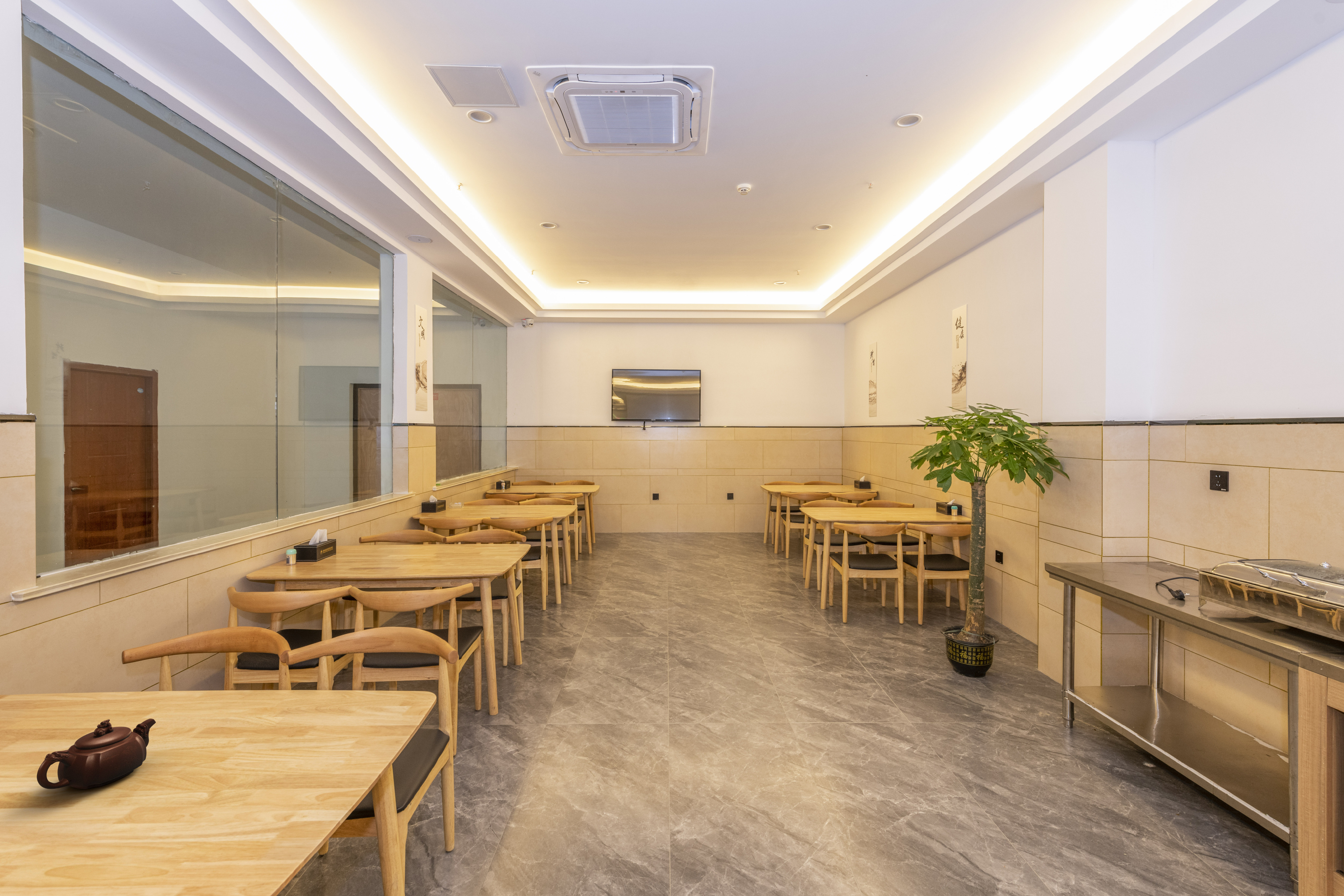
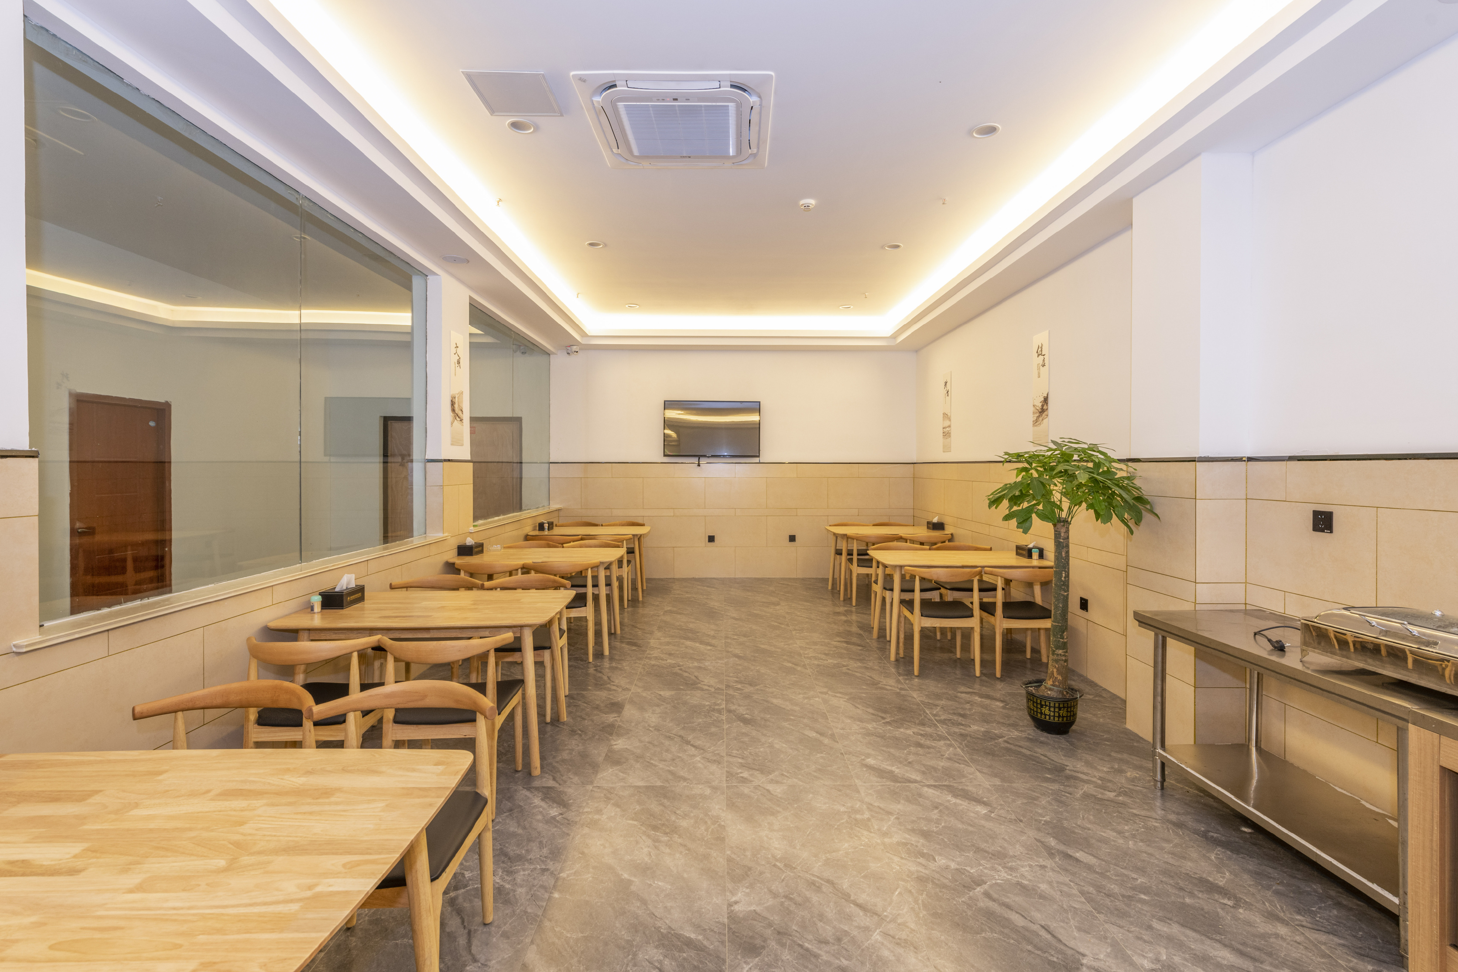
- teapot (100, 749)
